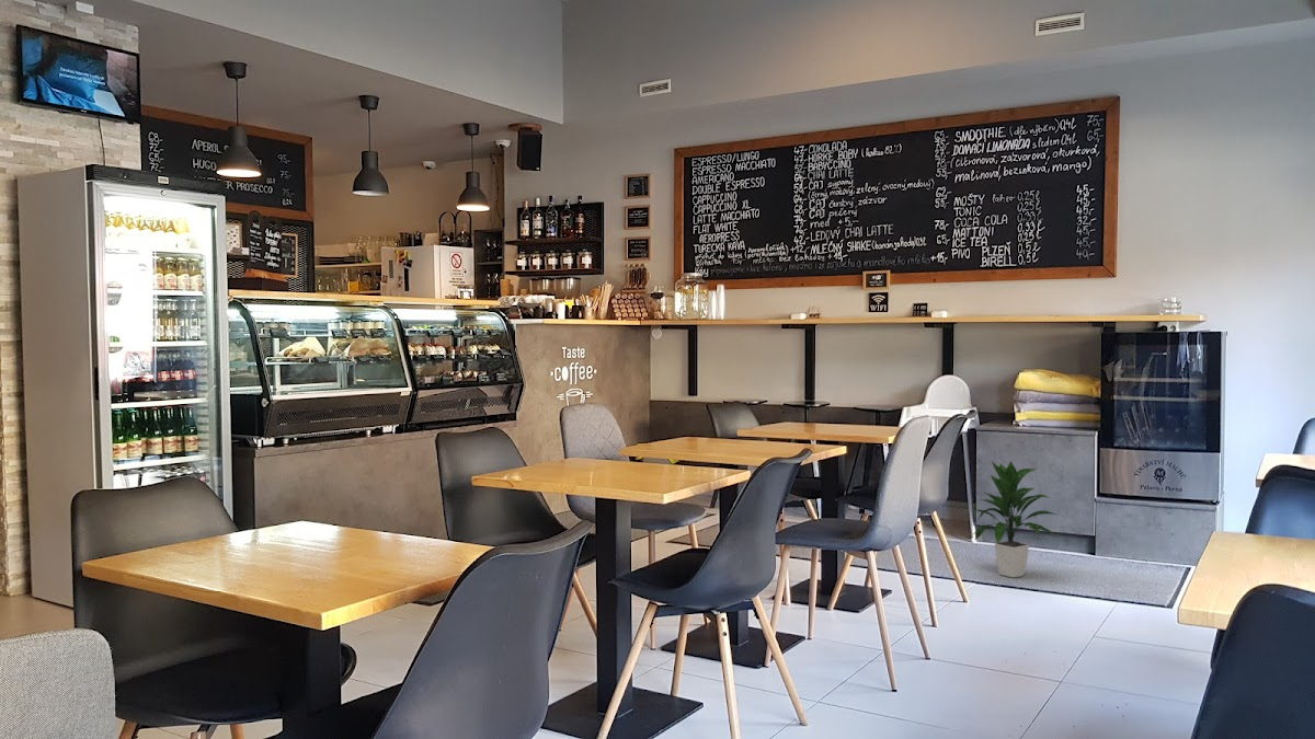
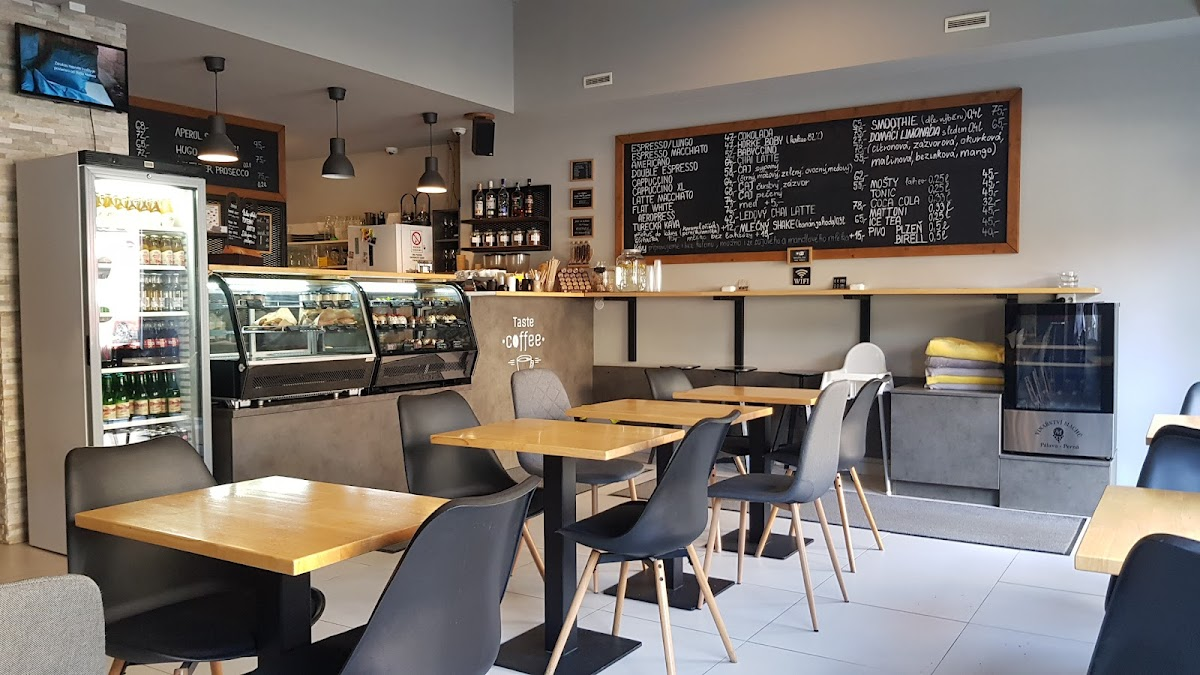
- indoor plant (1009, 516)
